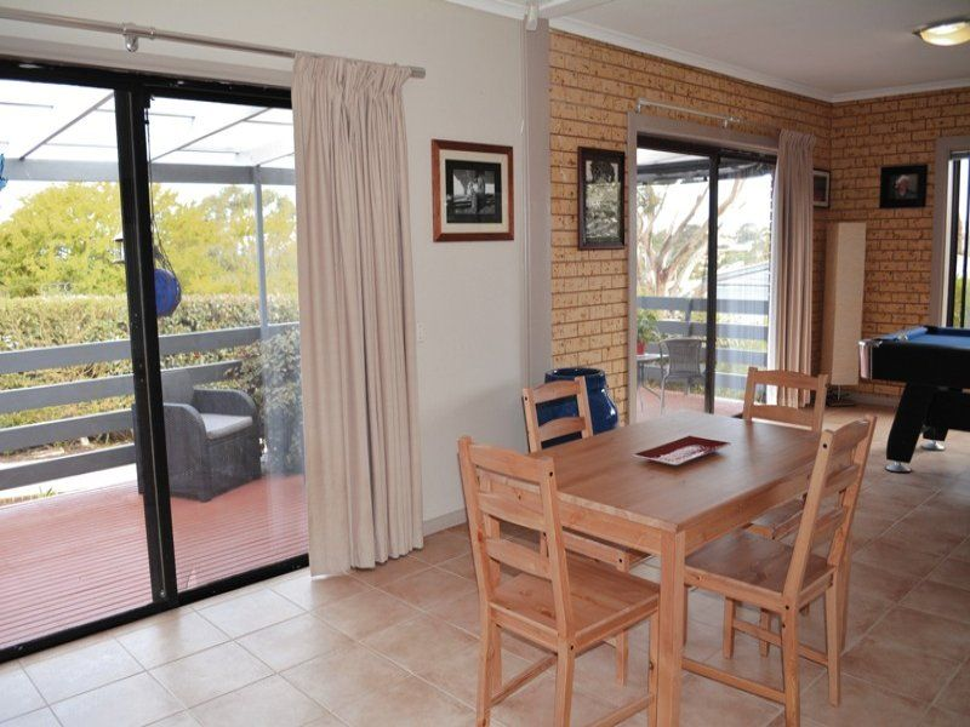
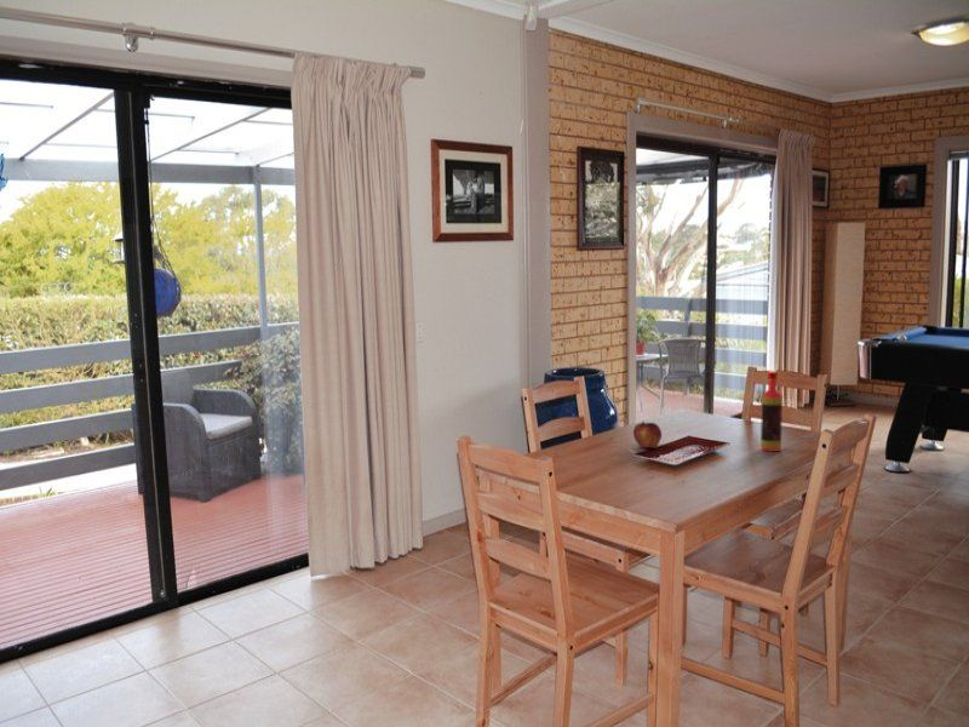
+ fruit (647, 434)
+ bottle (772, 410)
